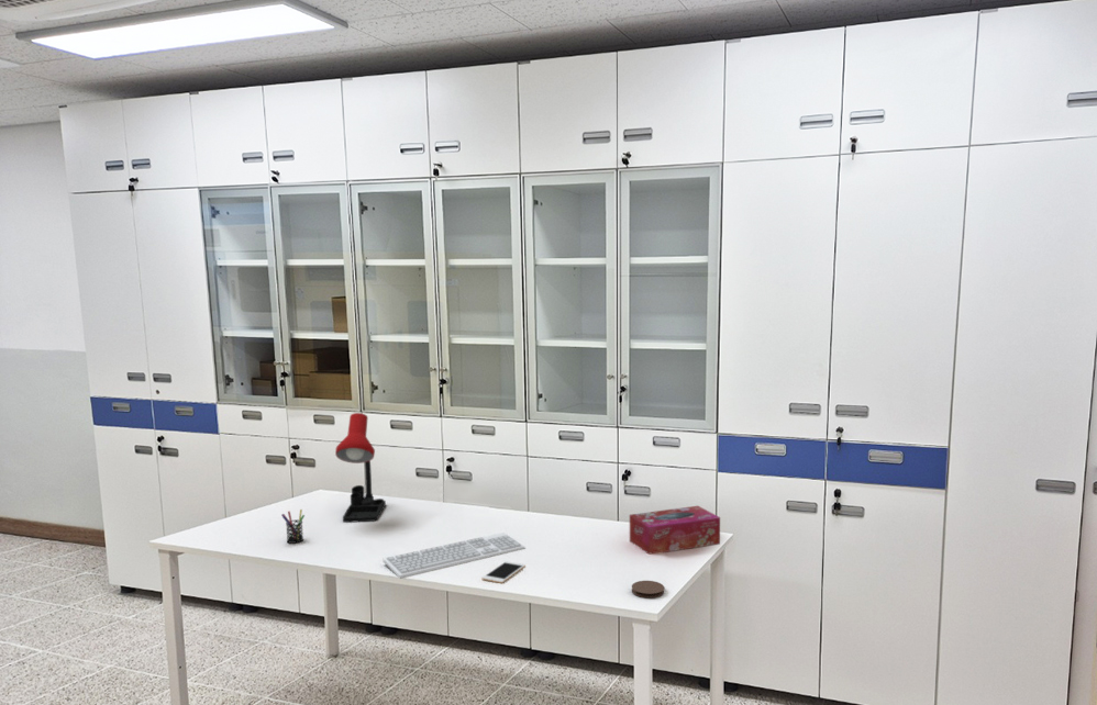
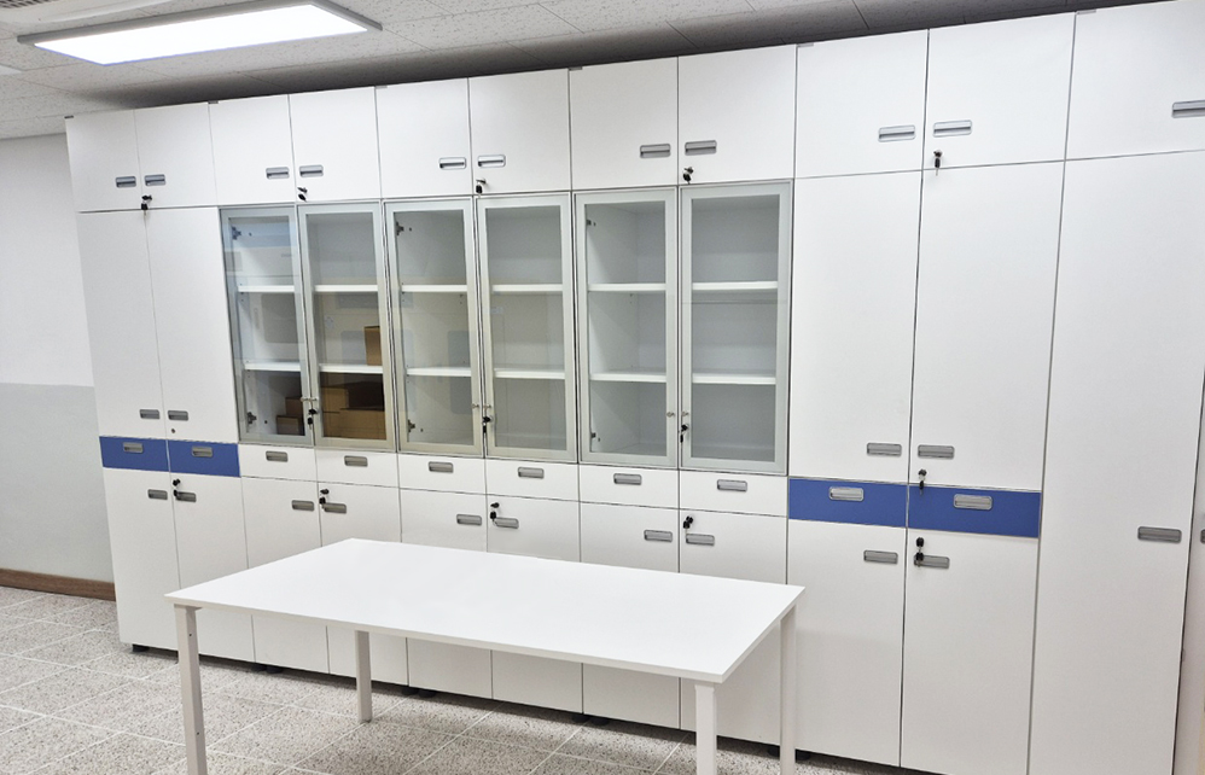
- keyboard (455, 552)
- coaster (647, 589)
- tissue box (674, 529)
- desk lamp (361, 462)
- cell phone (503, 571)
- pen holder (295, 525)
